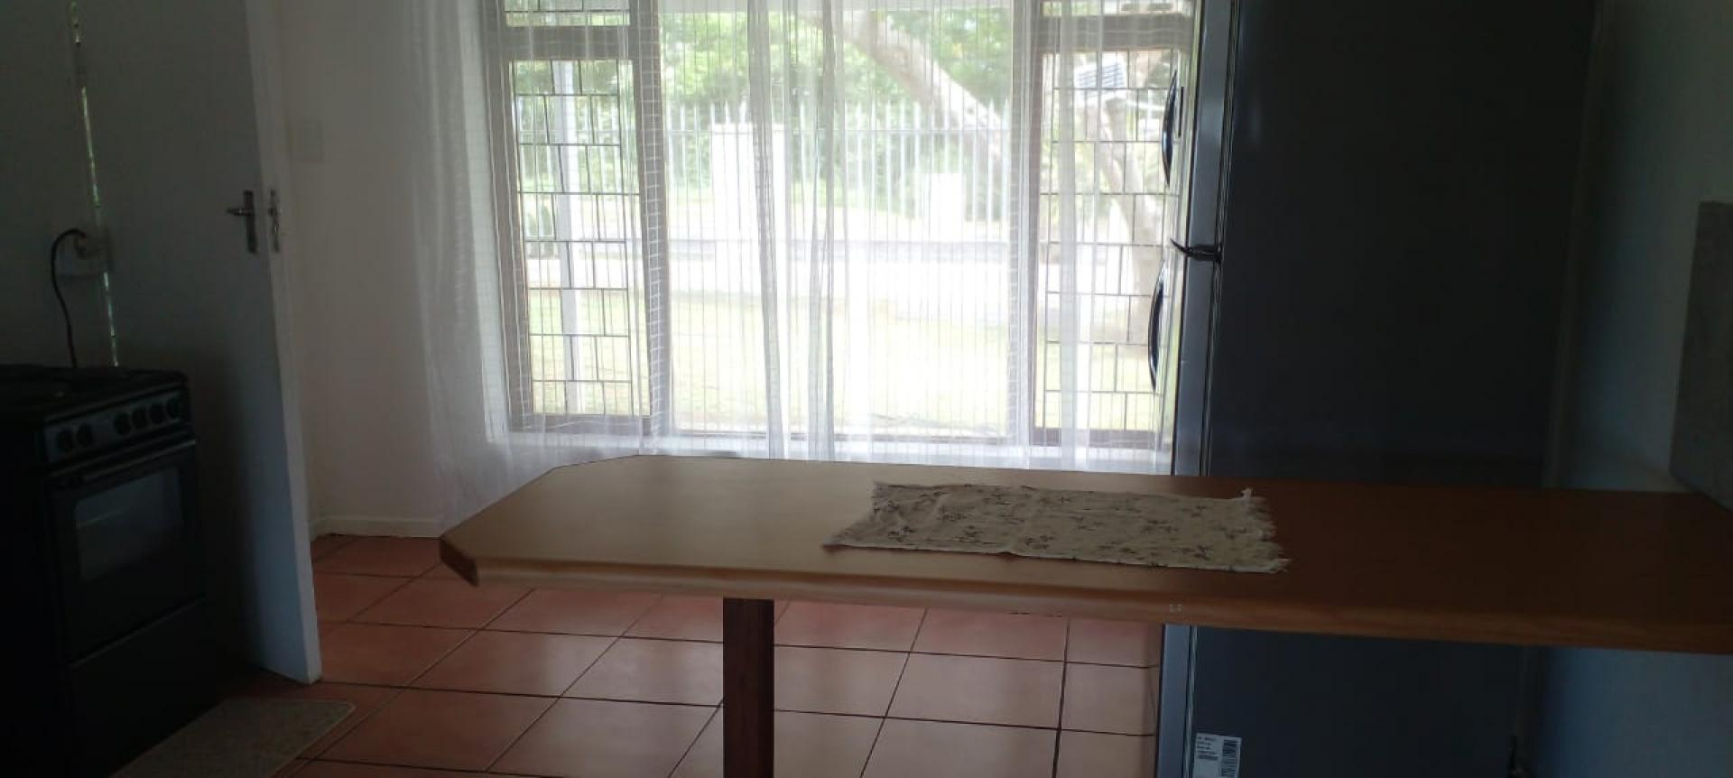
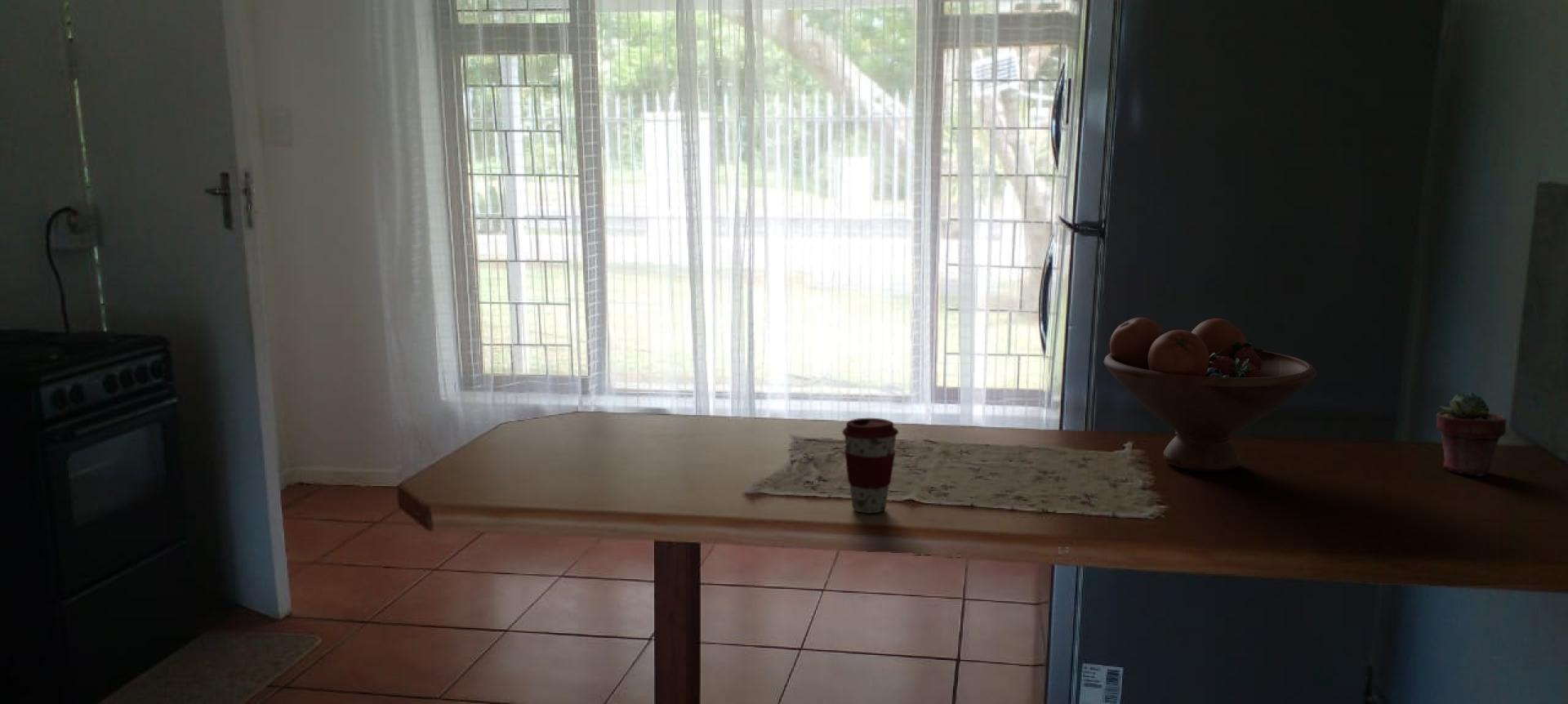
+ potted succulent (1469, 431)
+ fruit bowl (1205, 393)
+ coffee cup (870, 465)
